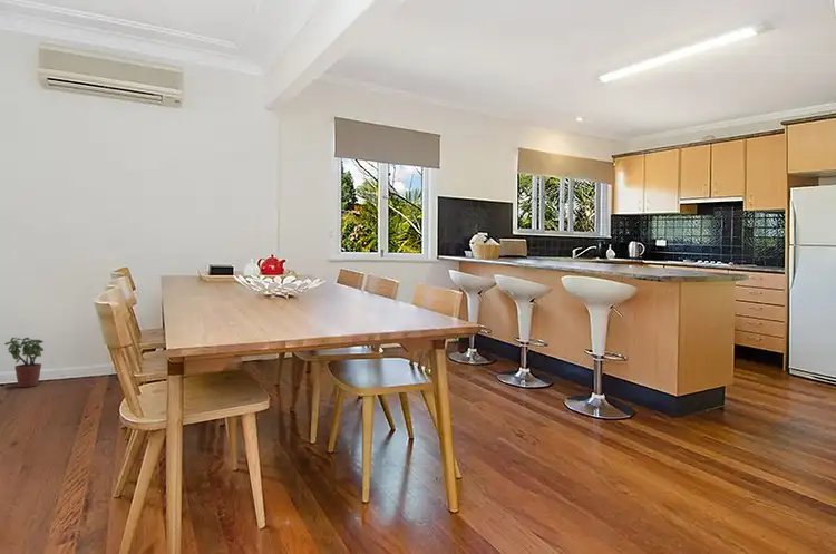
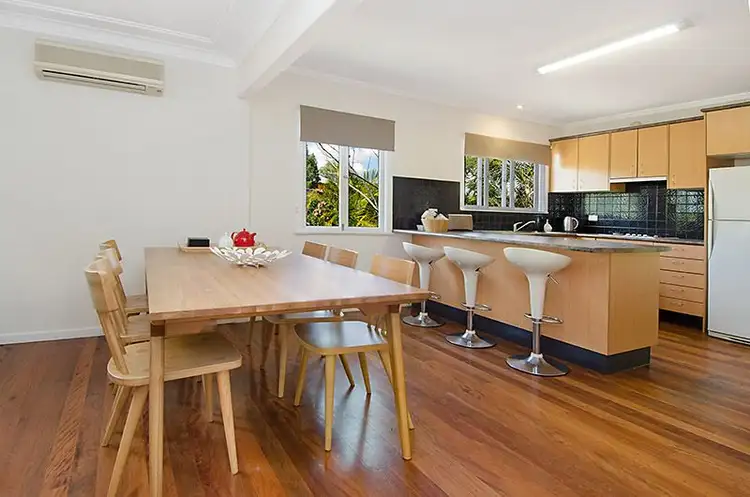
- potted plant (26, 360)
